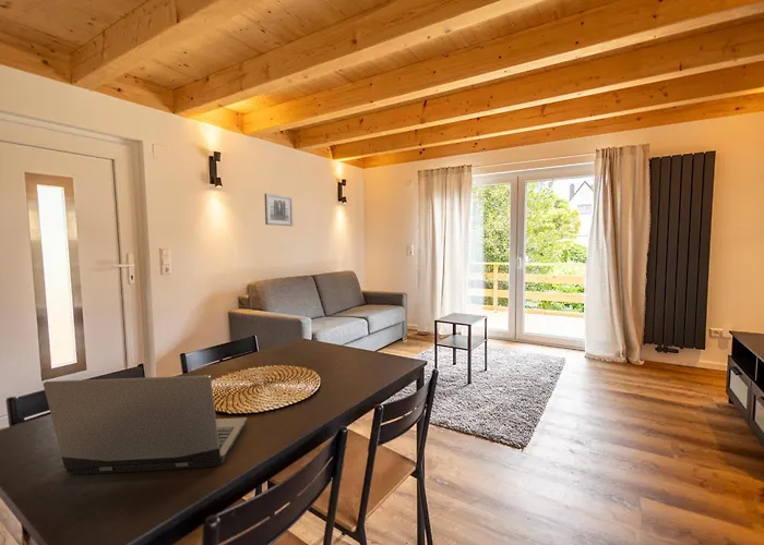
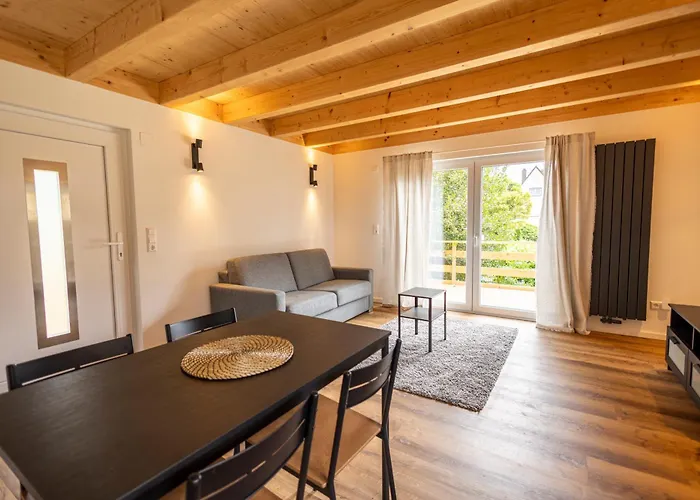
- laptop computer (162, 405)
- wall art (279, 210)
